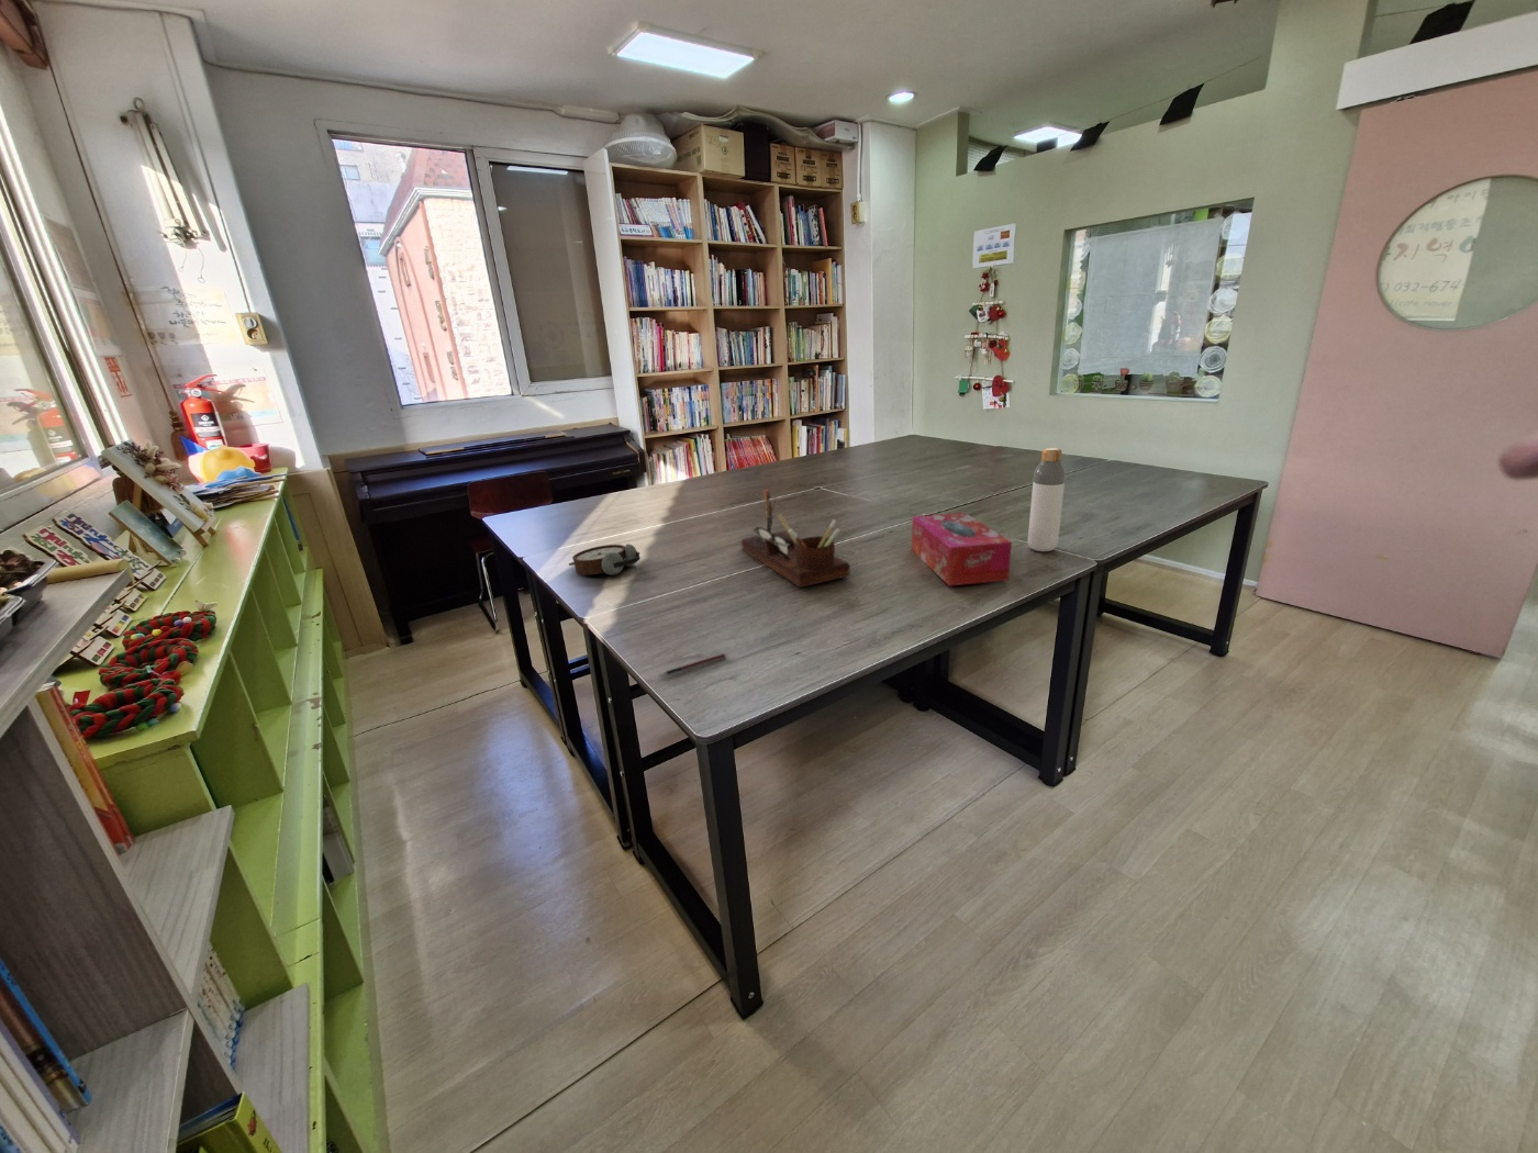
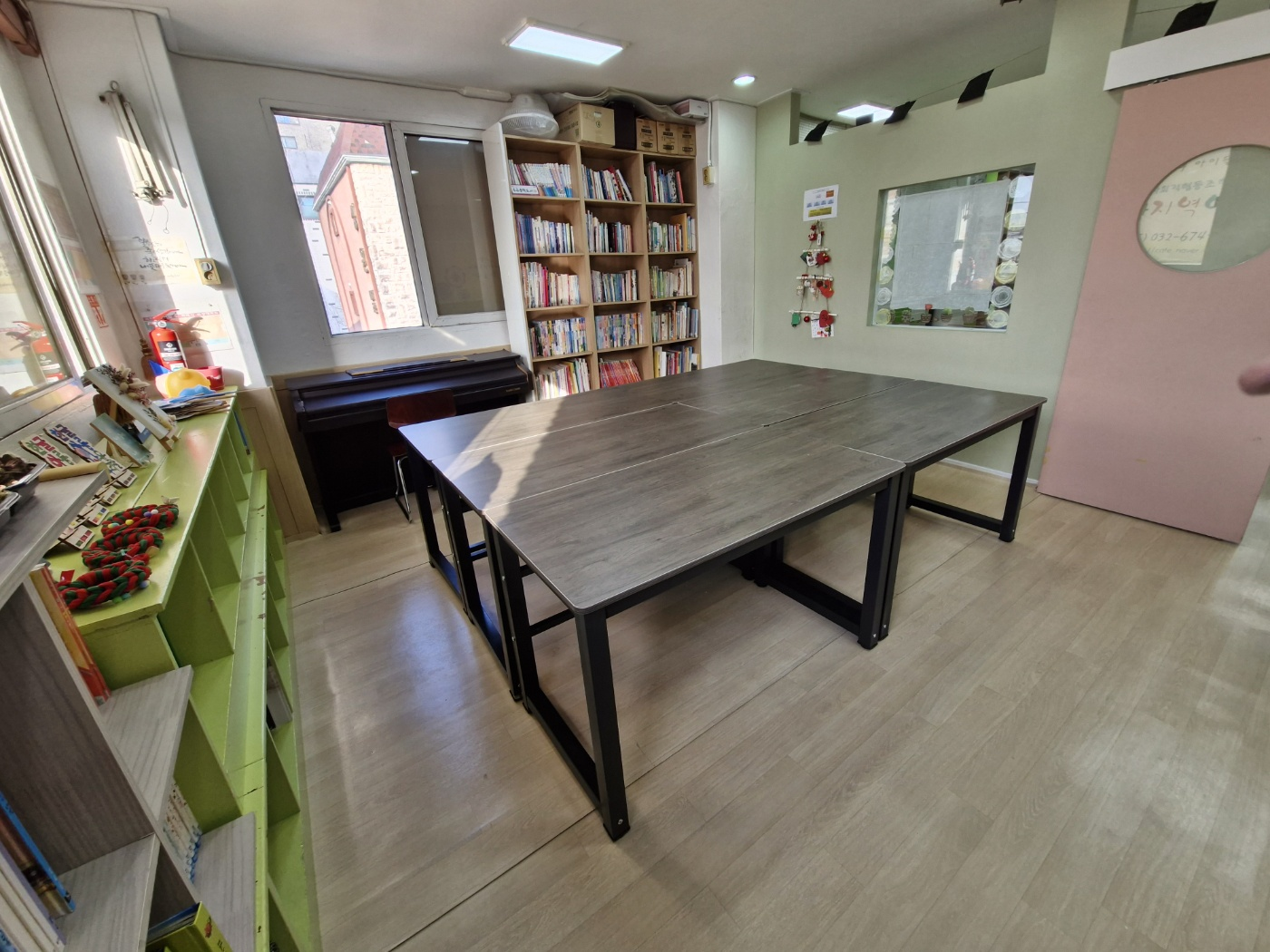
- tissue box (957, 546)
- bottle (1048, 500)
- alarm clock (607, 558)
- desk organizer (792, 533)
- pen (693, 665)
